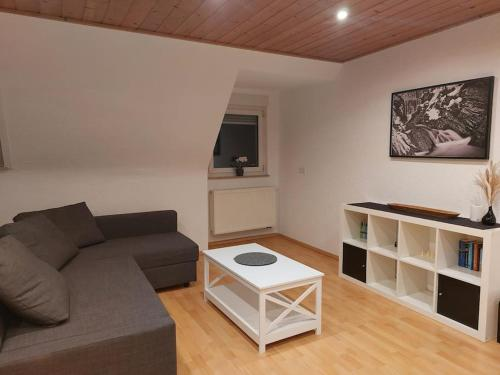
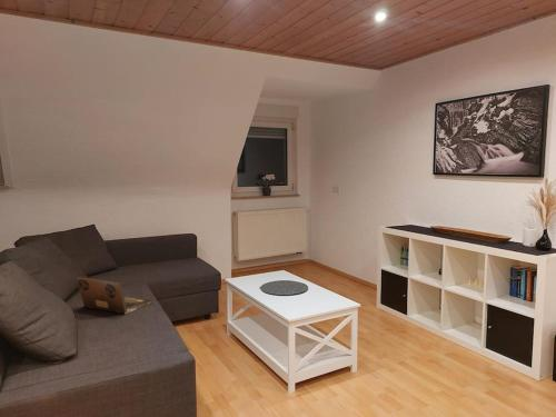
+ laptop (115, 290)
